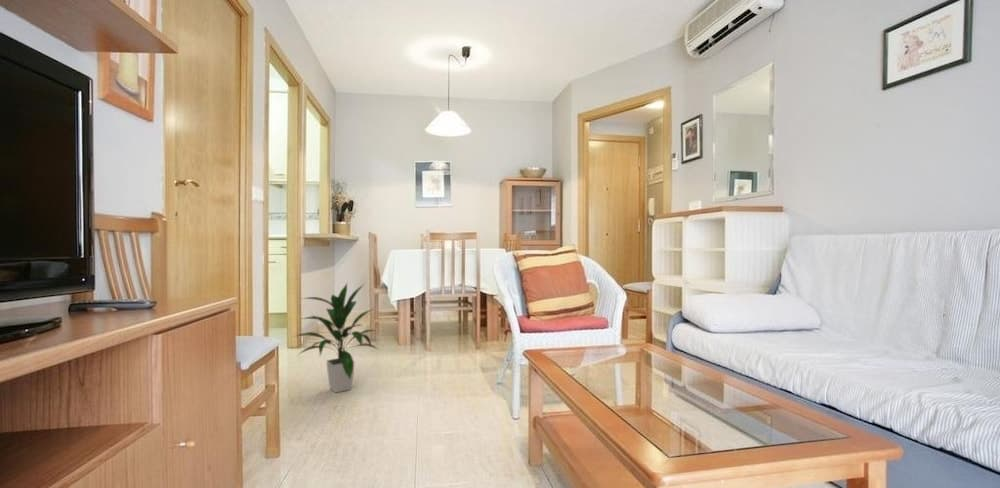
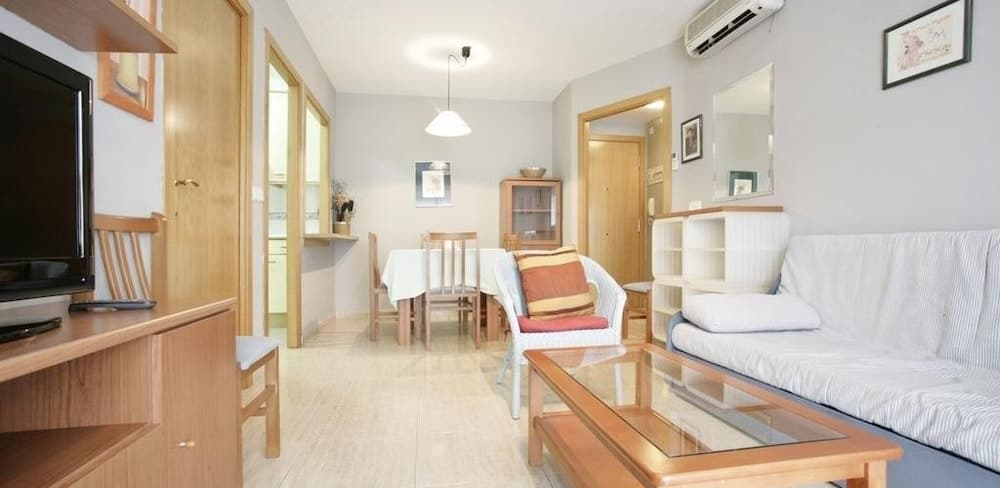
- indoor plant (339, 336)
